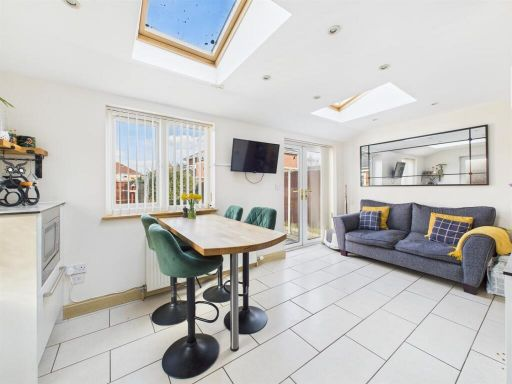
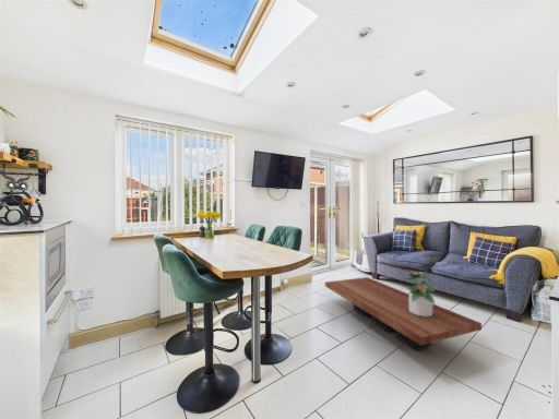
+ potted plant (417, 290)
+ coffee table (385, 311)
